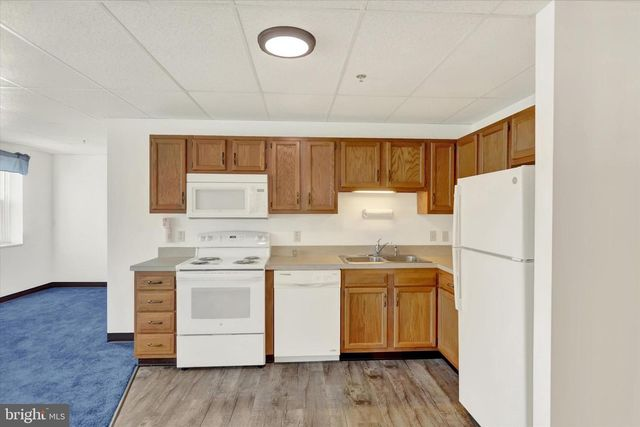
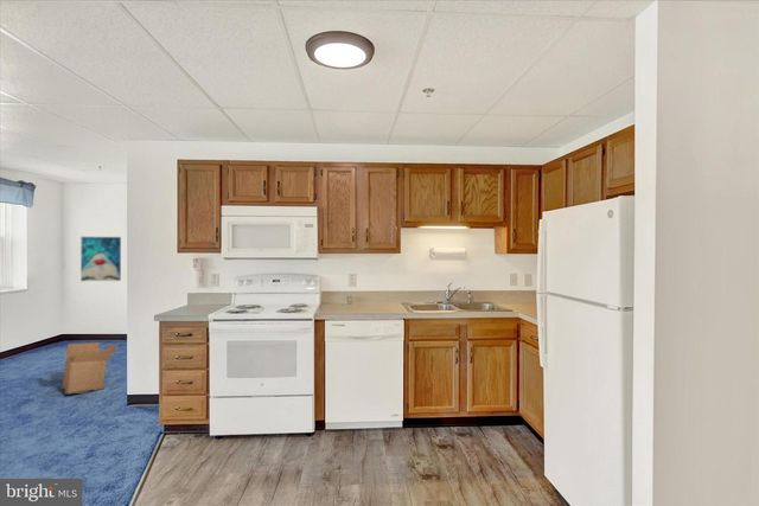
+ cardboard box (88, 365)
+ wall art (101, 258)
